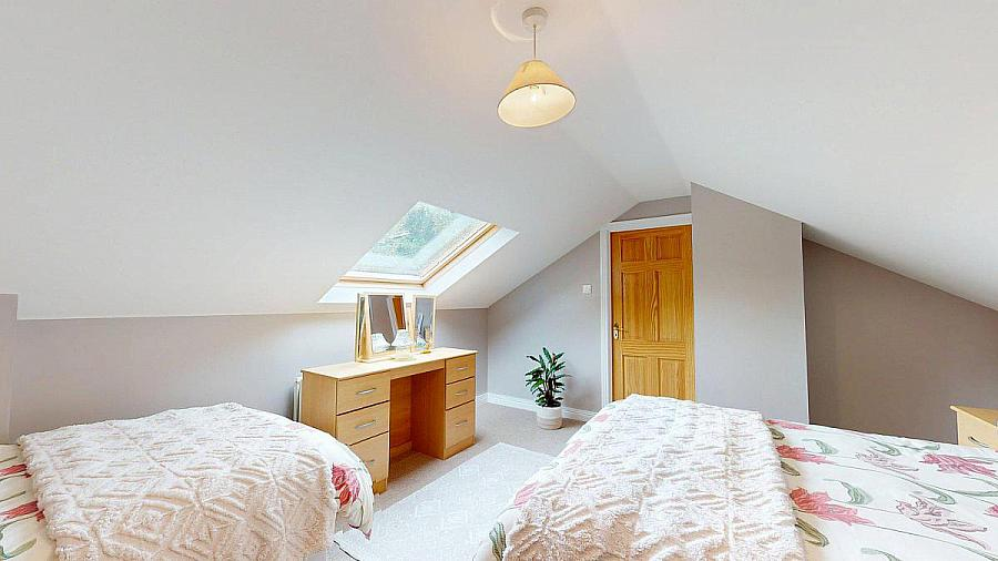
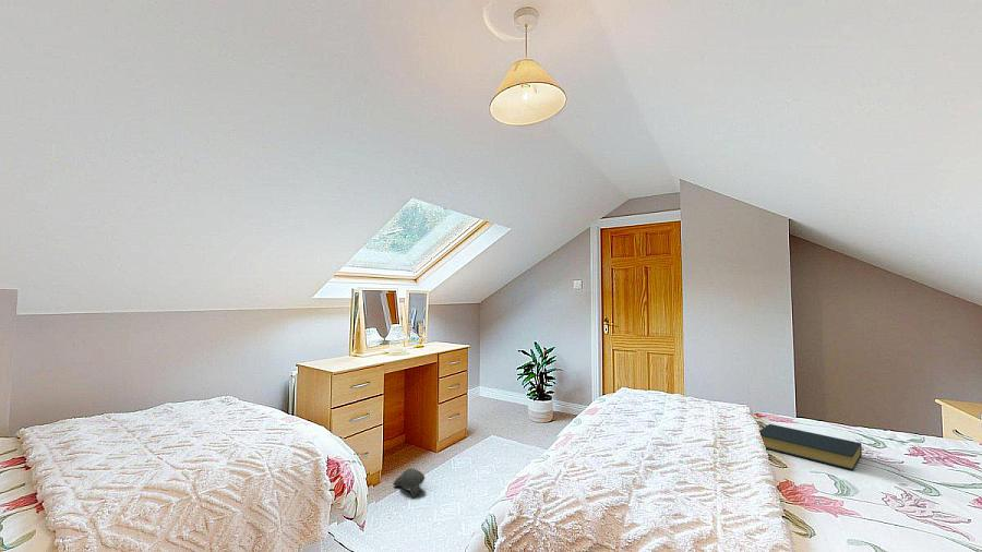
+ plush toy (410, 479)
+ hardback book (806, 444)
